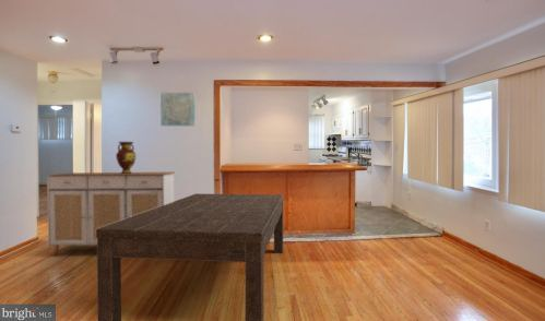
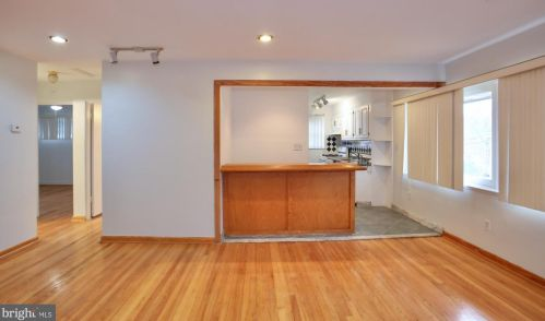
- dining table (217, 243)
- decorative urn (126, 157)
- wall art (178, 109)
- sideboard (115, 211)
